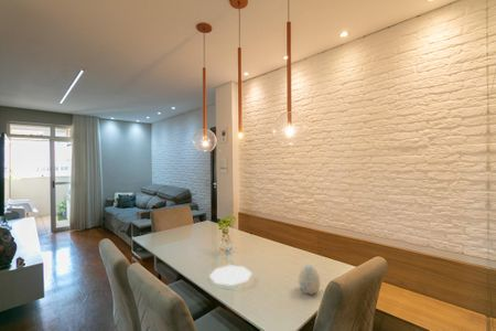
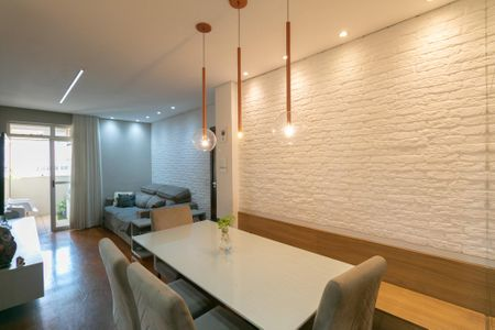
- plate (230, 274)
- decorative egg (309, 277)
